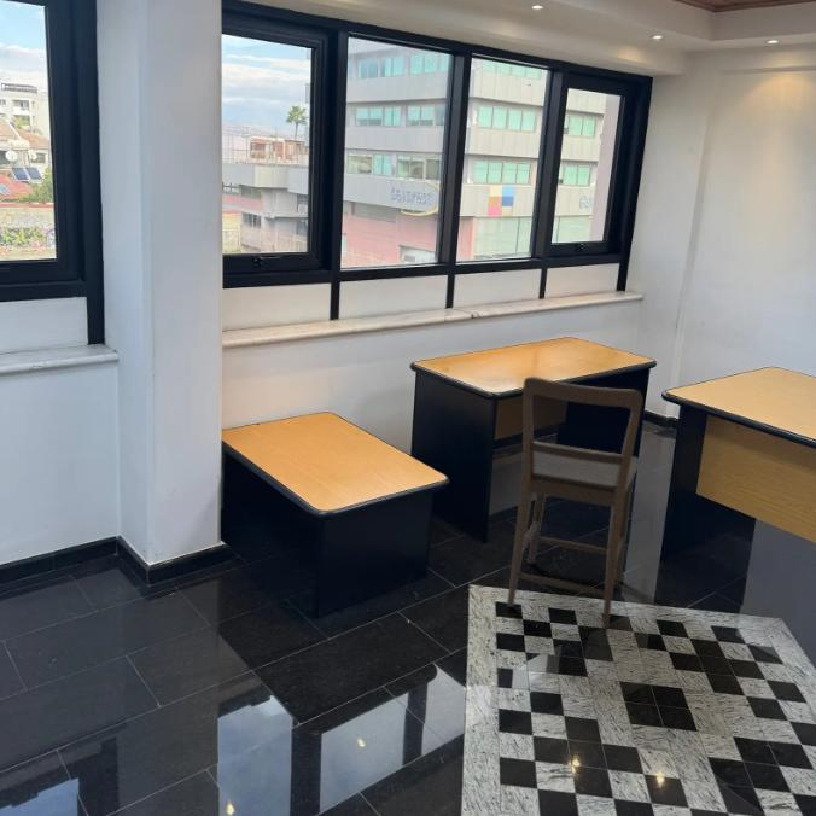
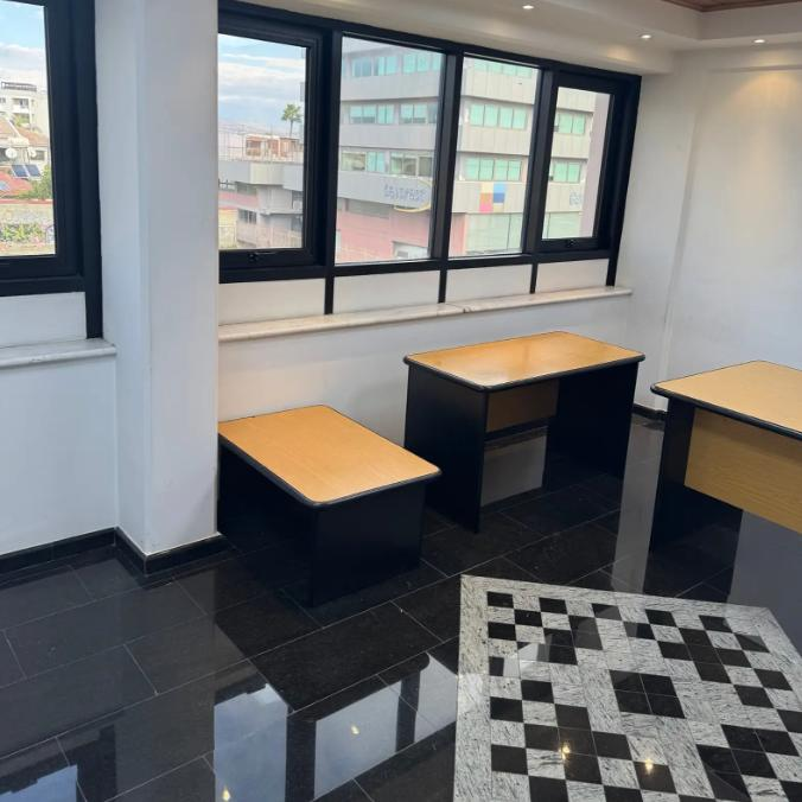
- chair (577, 488)
